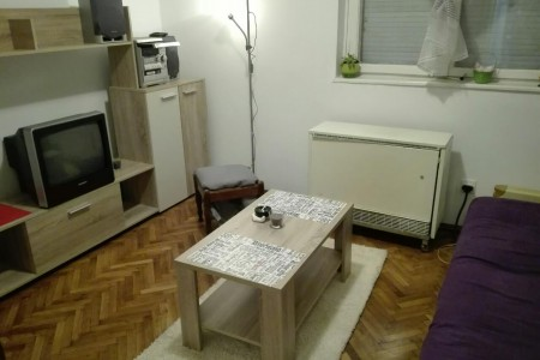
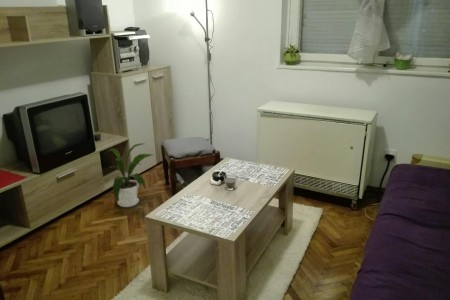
+ house plant (128, 174)
